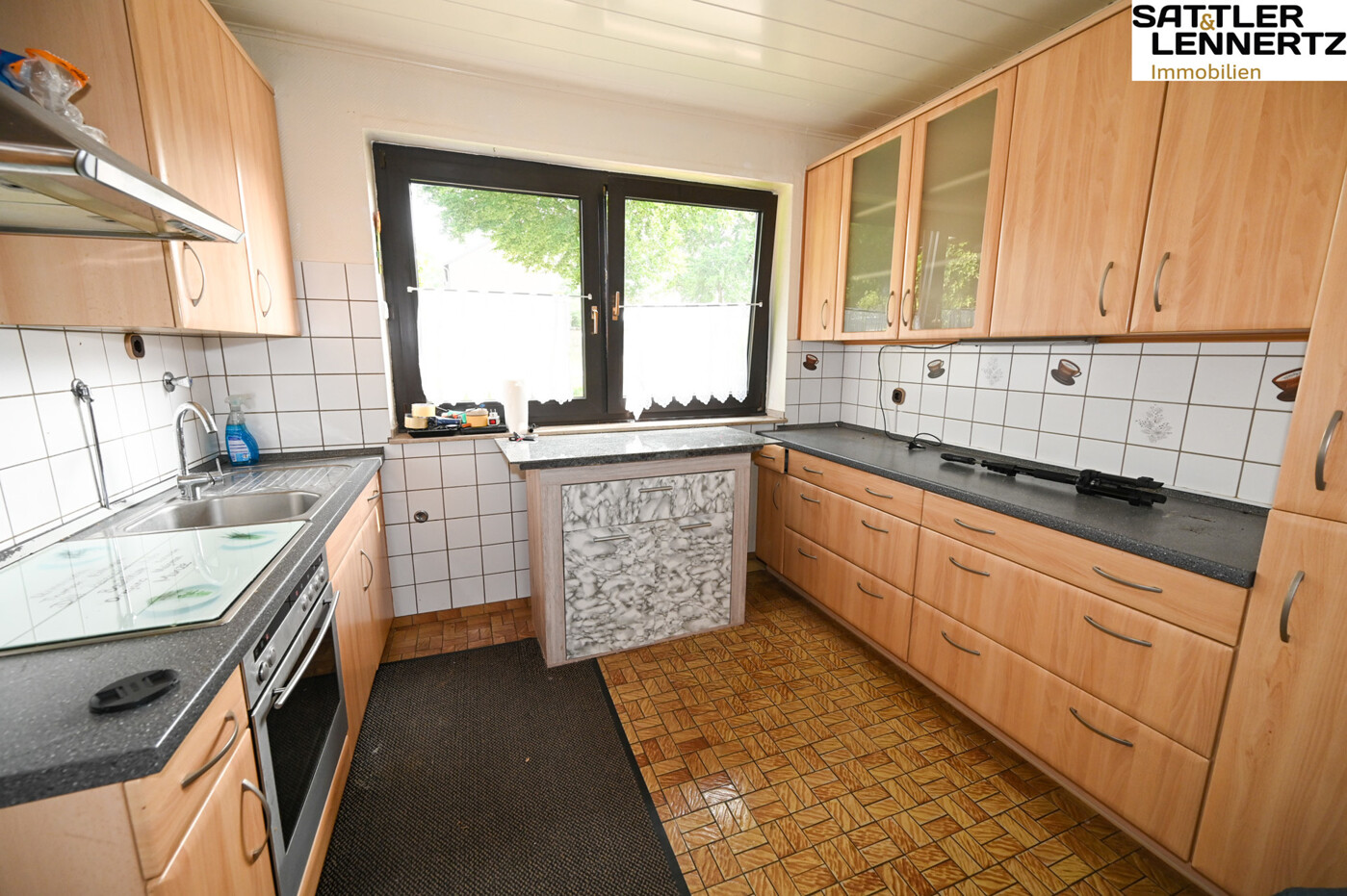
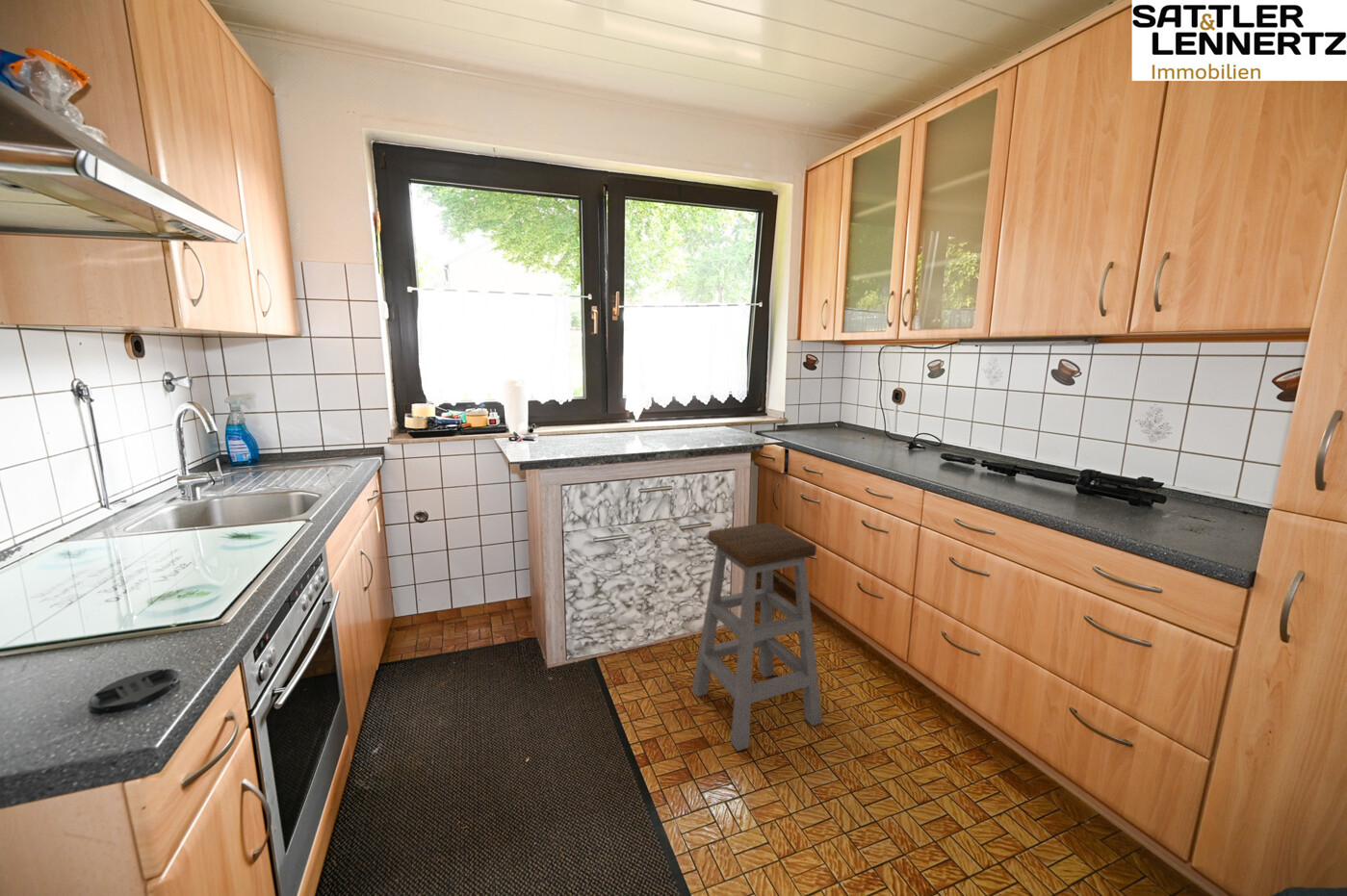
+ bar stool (757, 625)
